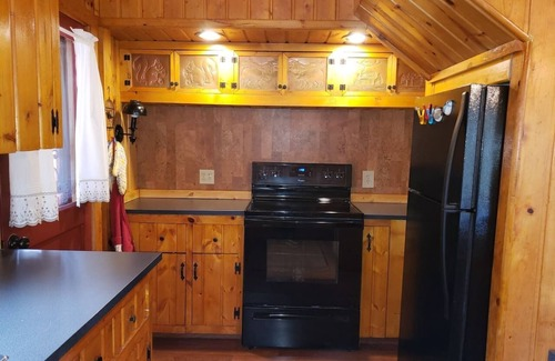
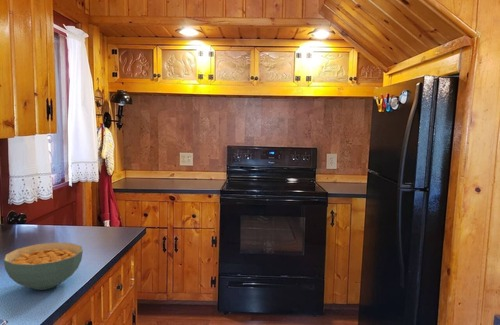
+ cereal bowl (45, 269)
